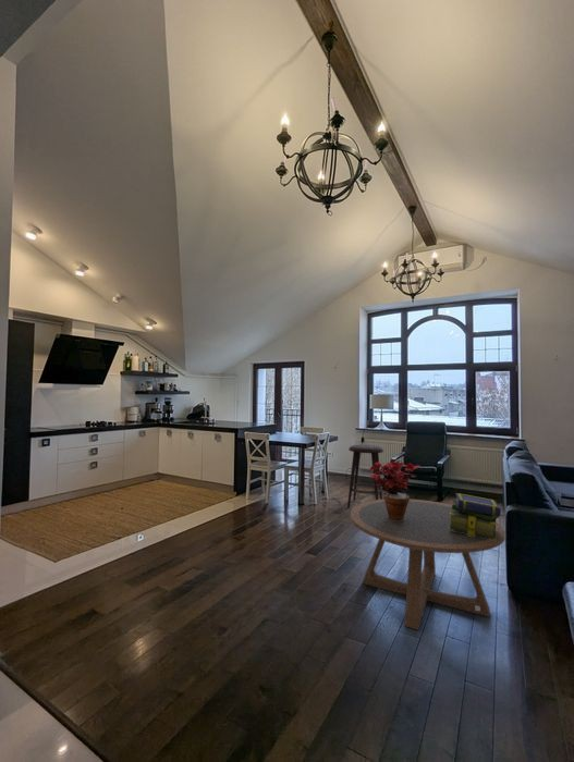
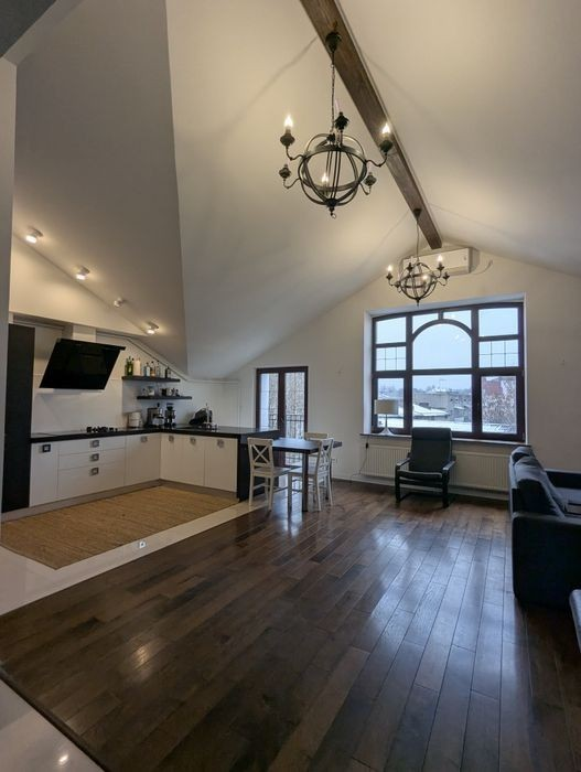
- stack of books (474, 514)
- stool (365, 483)
- coffee table (422, 557)
- potted plant (392, 488)
